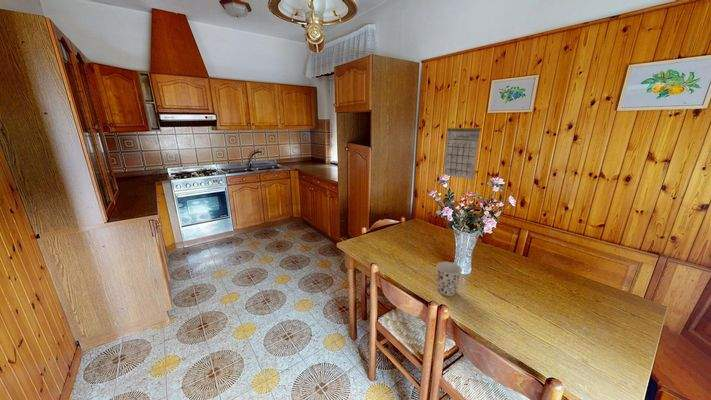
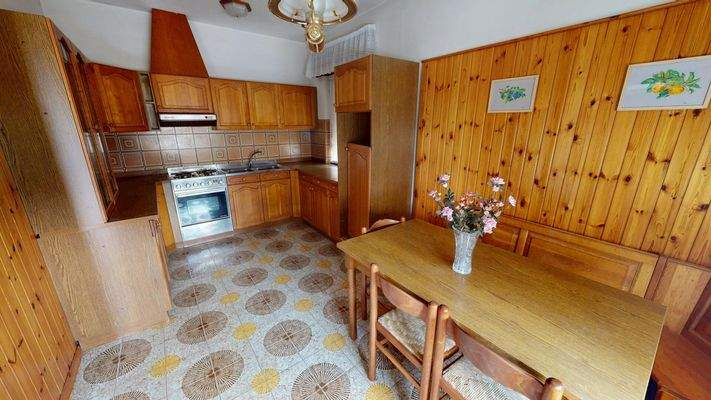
- calendar (461, 147)
- cup (447, 279)
